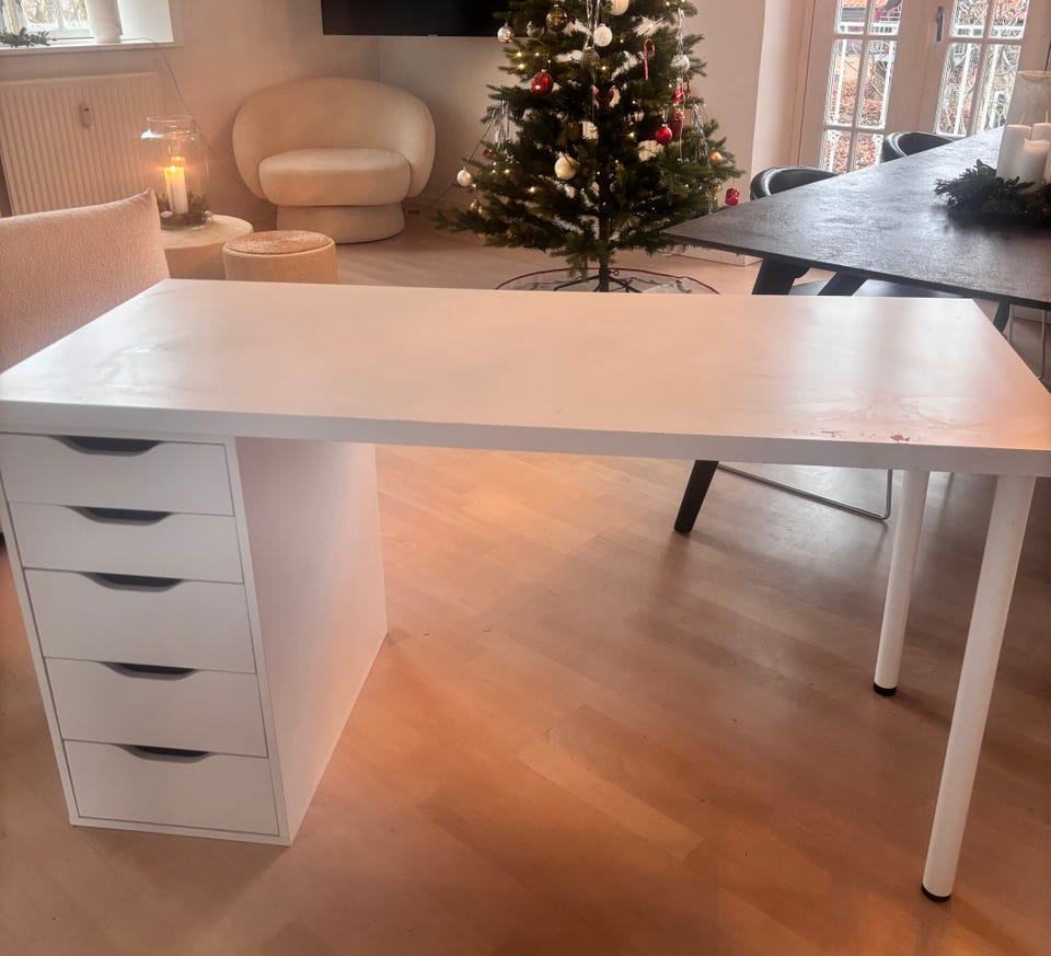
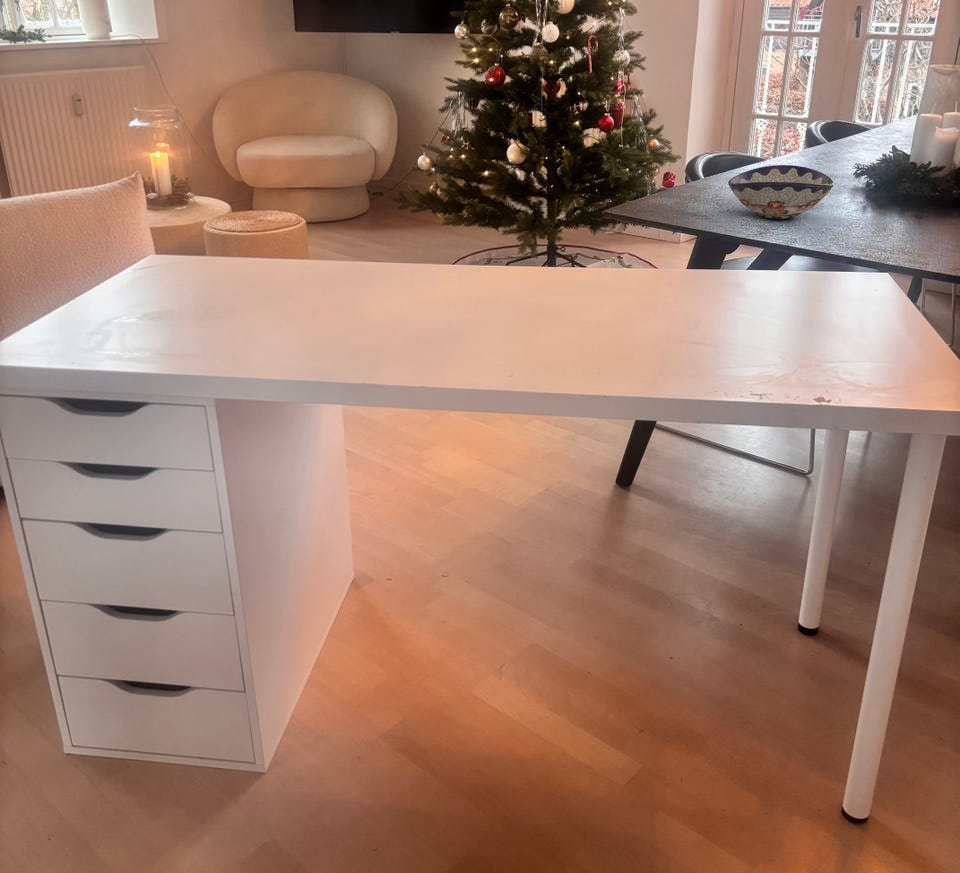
+ decorative bowl (779, 194)
